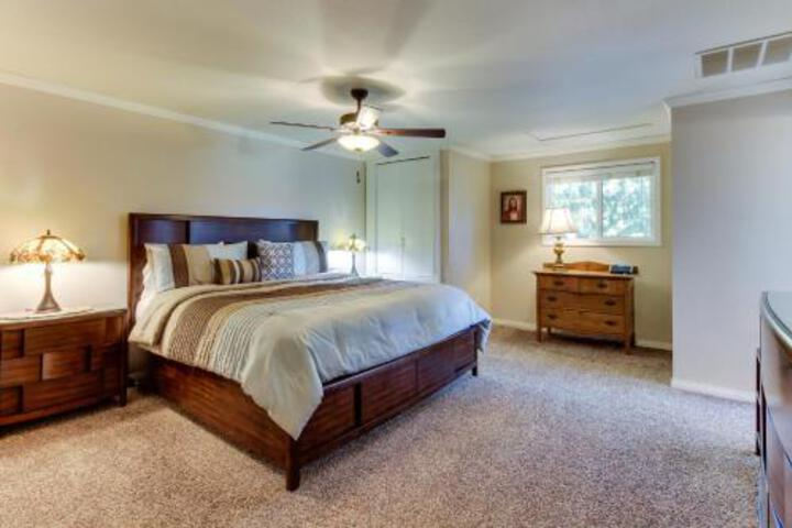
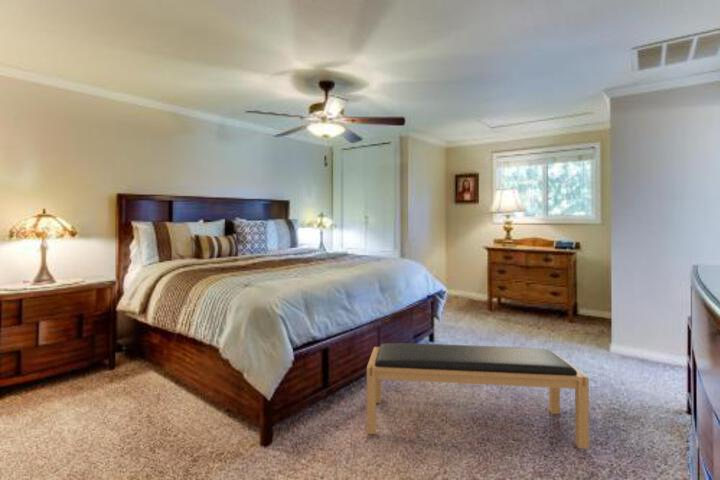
+ bench (468, 383)
